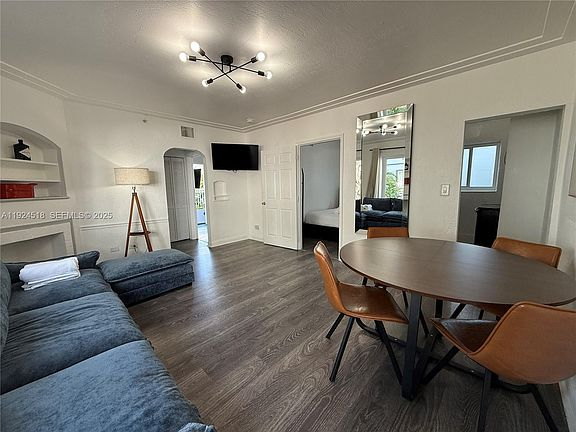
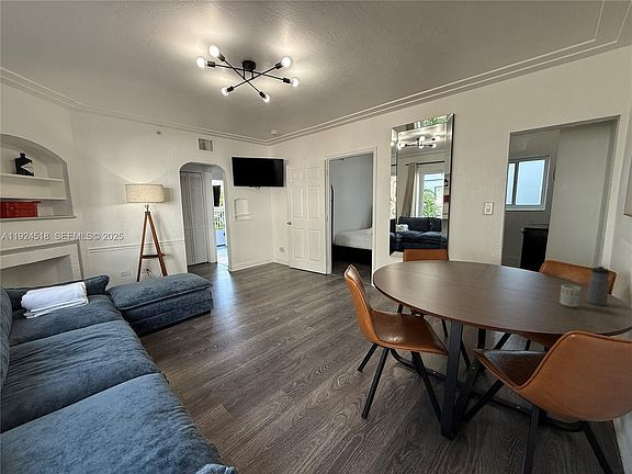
+ water bottle (598, 284)
+ cup (569, 295)
